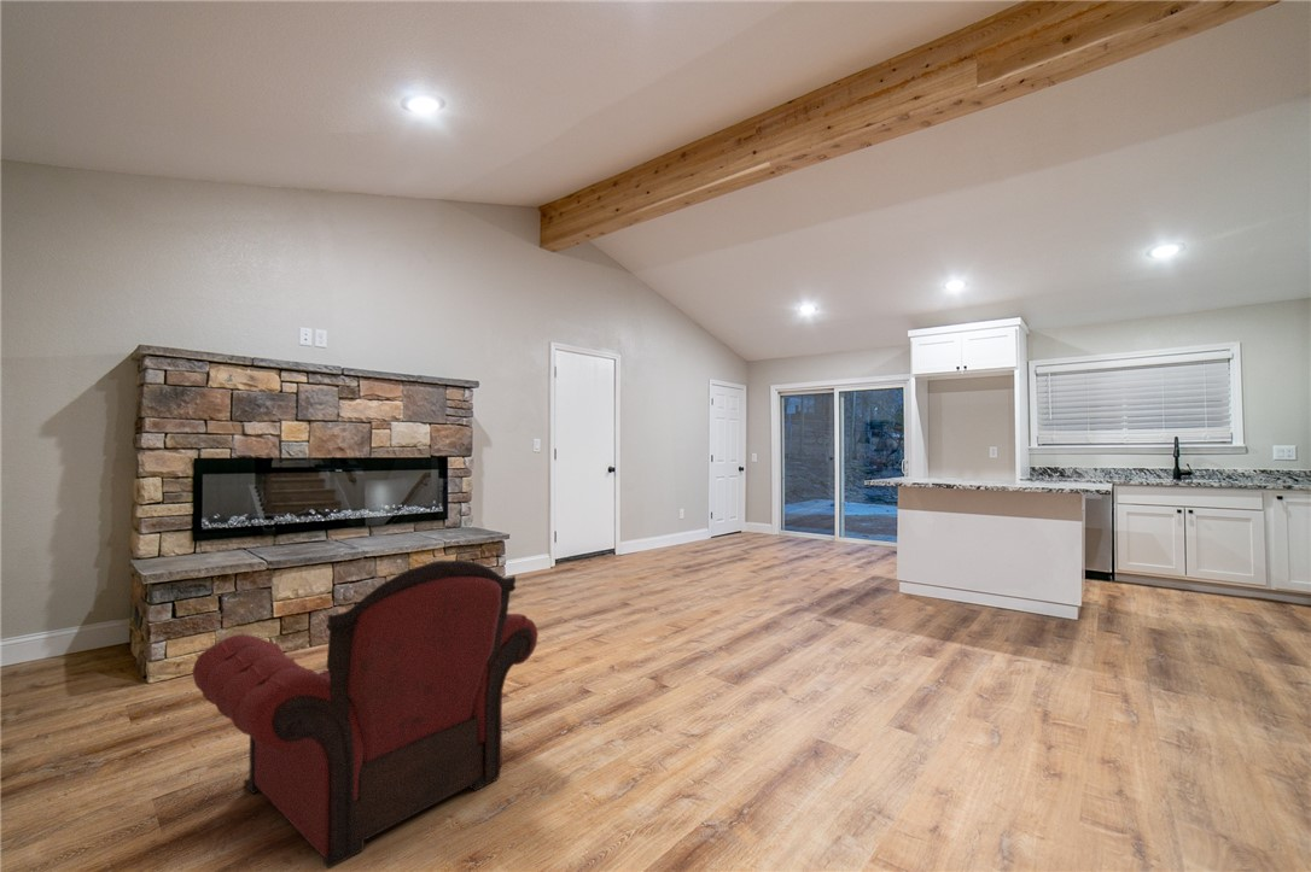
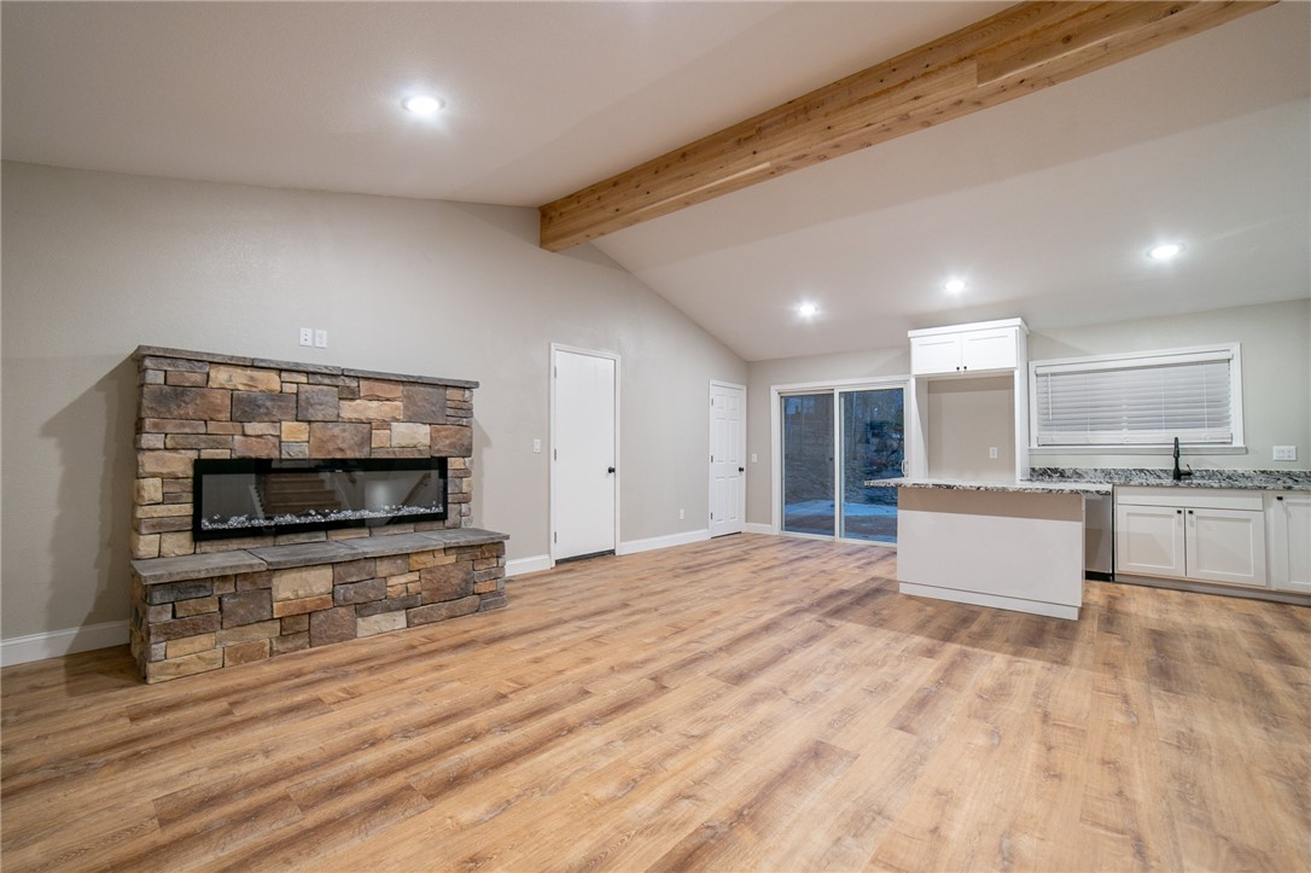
- armchair (381, 666)
